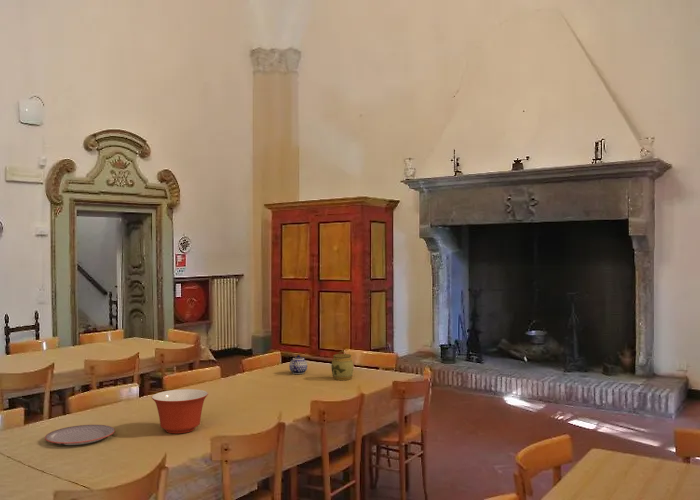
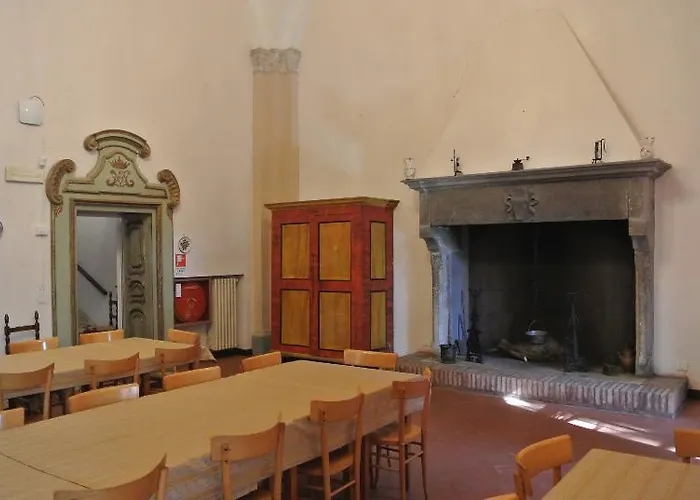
- teapot (298, 364)
- jar (342, 364)
- mixing bowl (180, 412)
- plate (80, 435)
